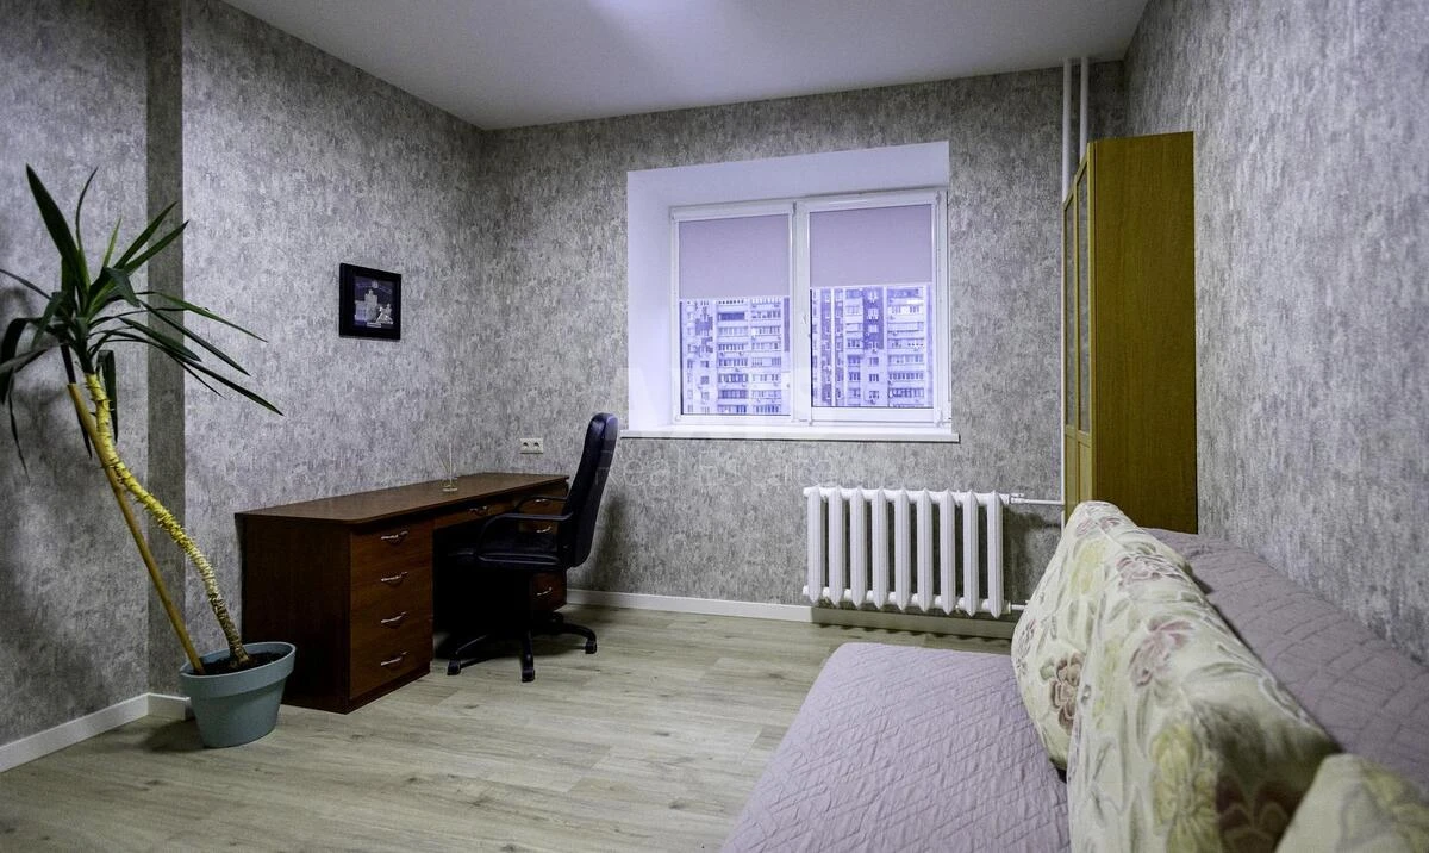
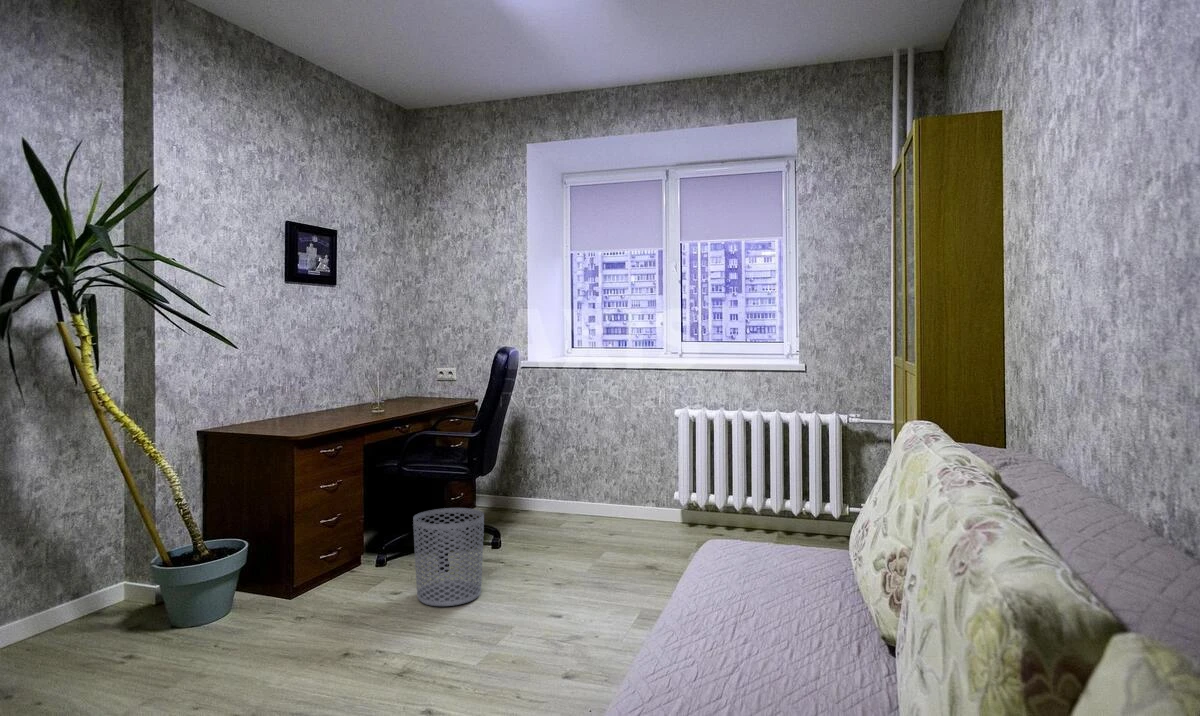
+ waste bin (449, 555)
